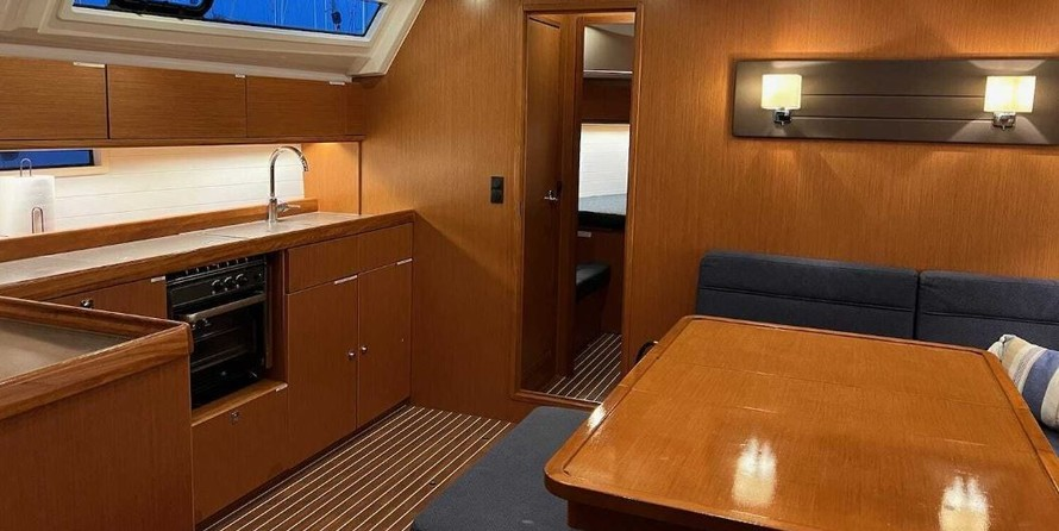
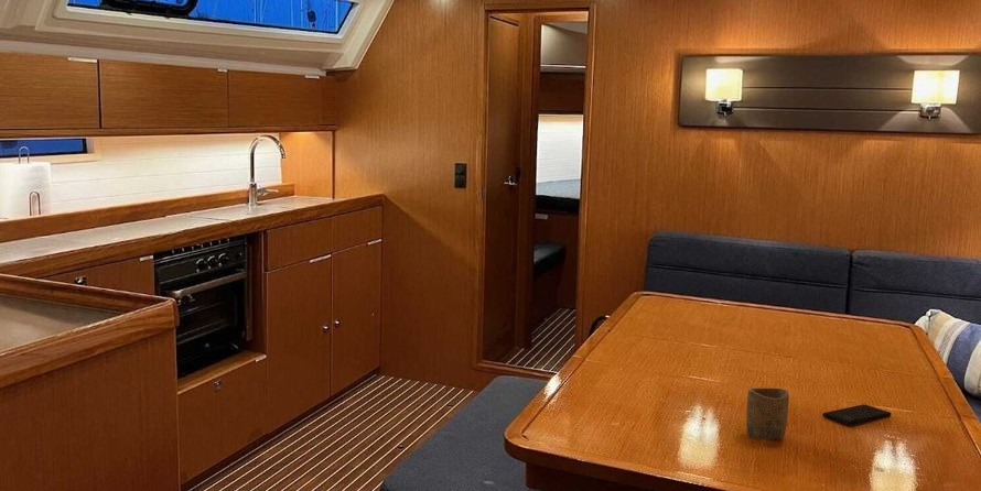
+ cup (766, 413)
+ smartphone (856, 414)
